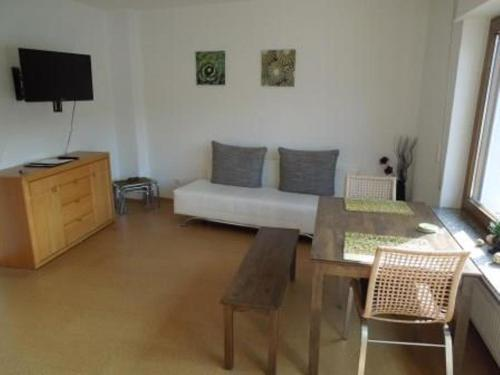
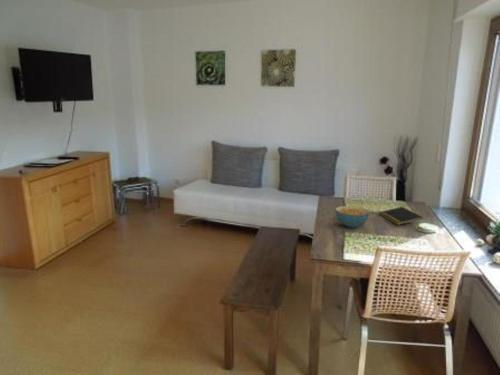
+ notepad (399, 215)
+ cereal bowl (352, 218)
